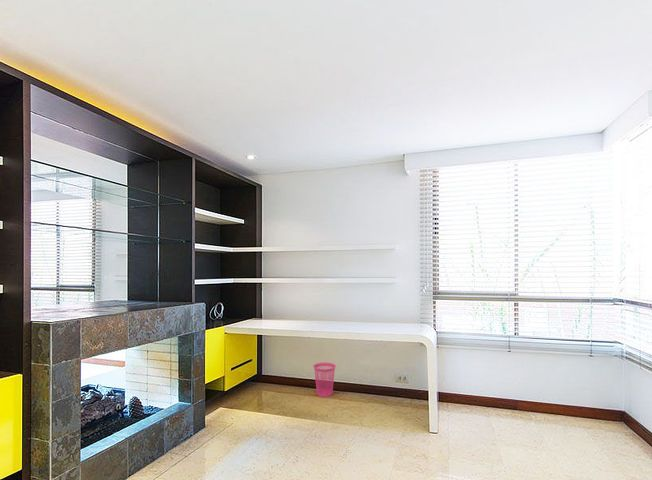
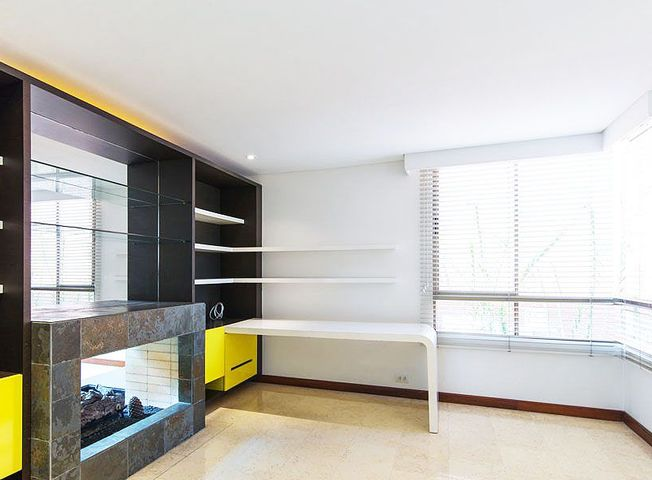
- waste basket (324, 380)
